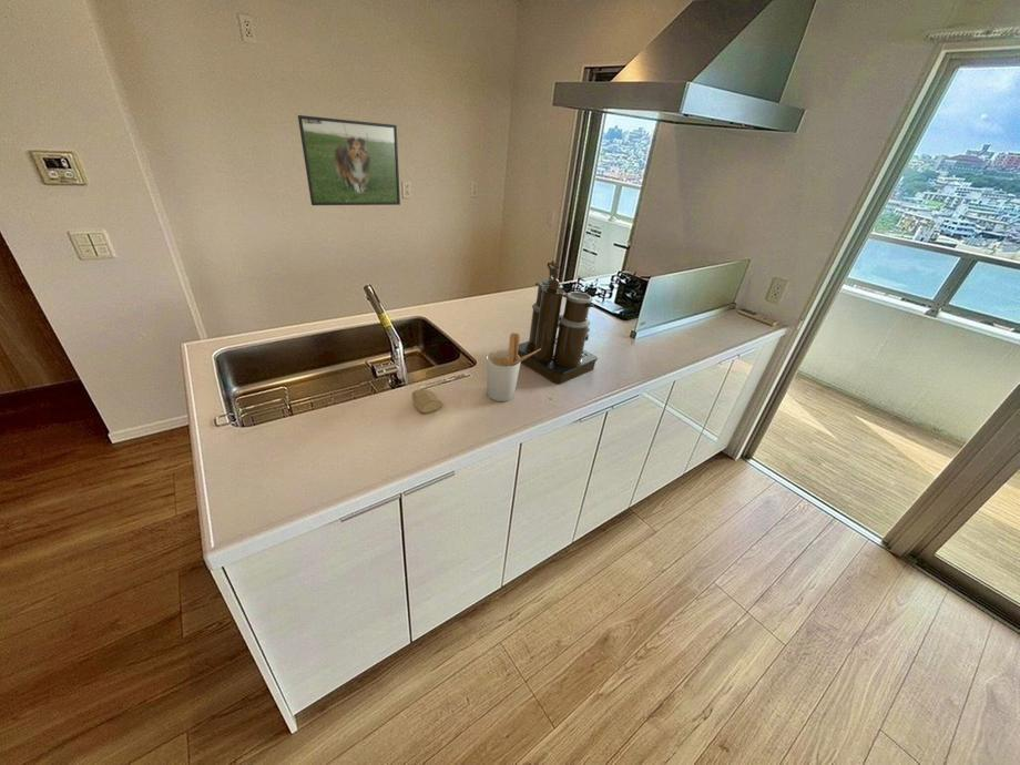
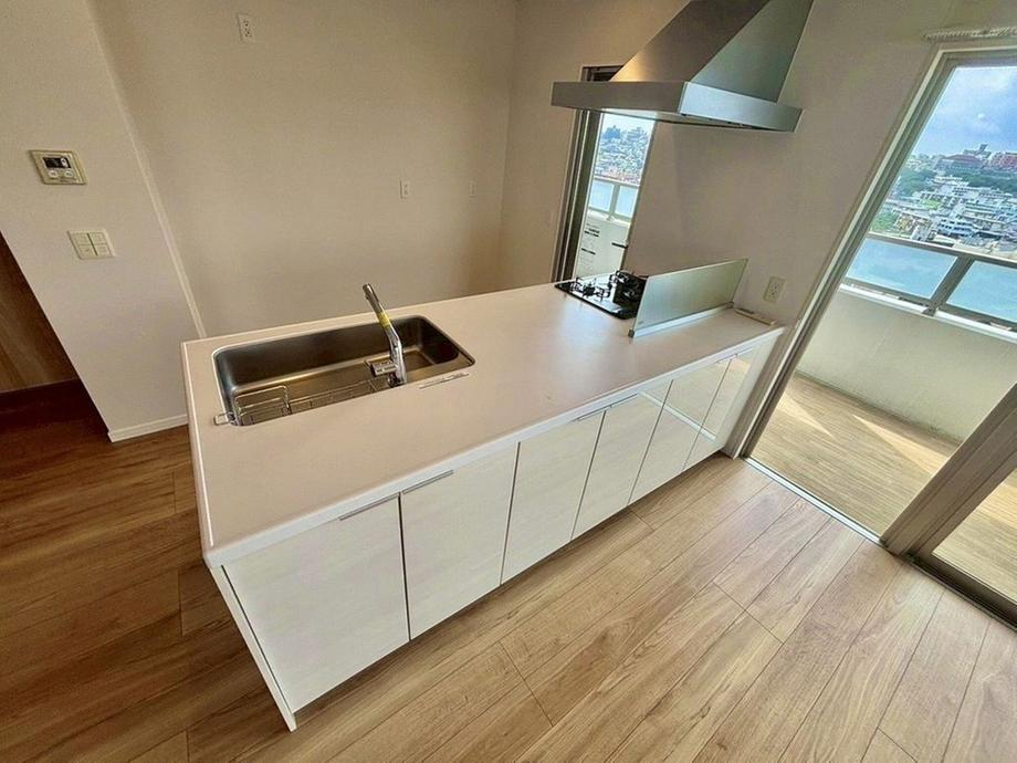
- utensil holder (510, 369)
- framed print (354, 164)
- coffee maker (561, 315)
- soap bar (425, 397)
